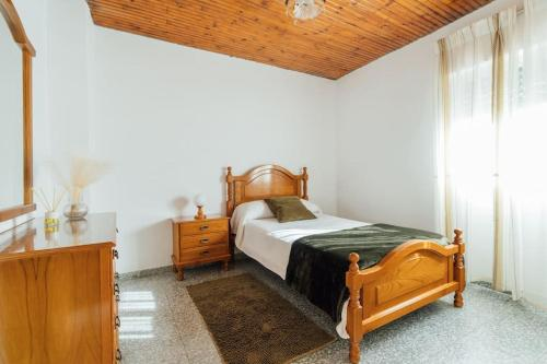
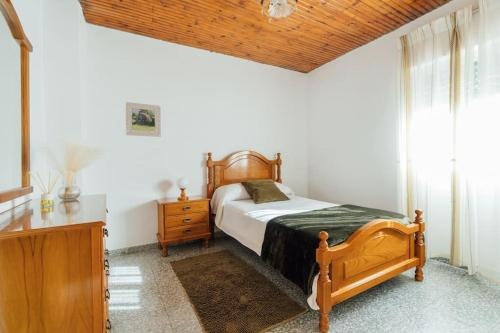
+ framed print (143, 120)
